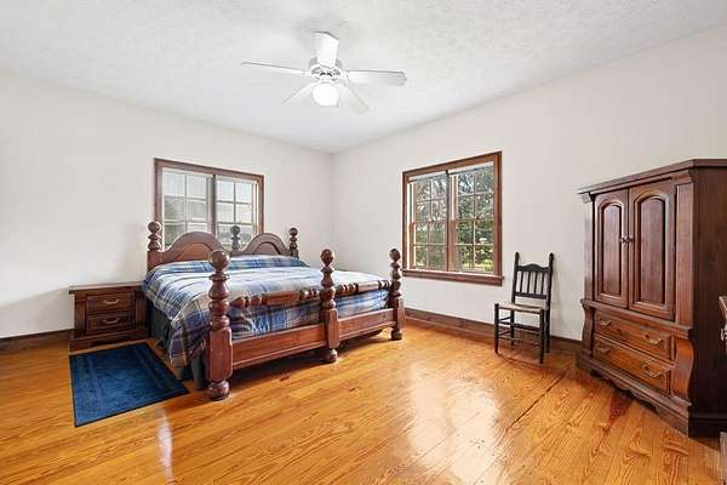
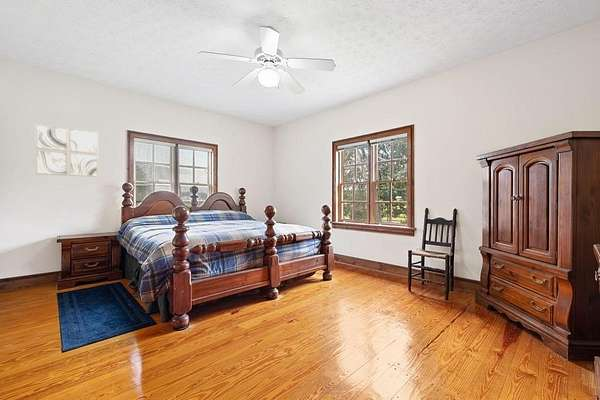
+ wall art (69, 151)
